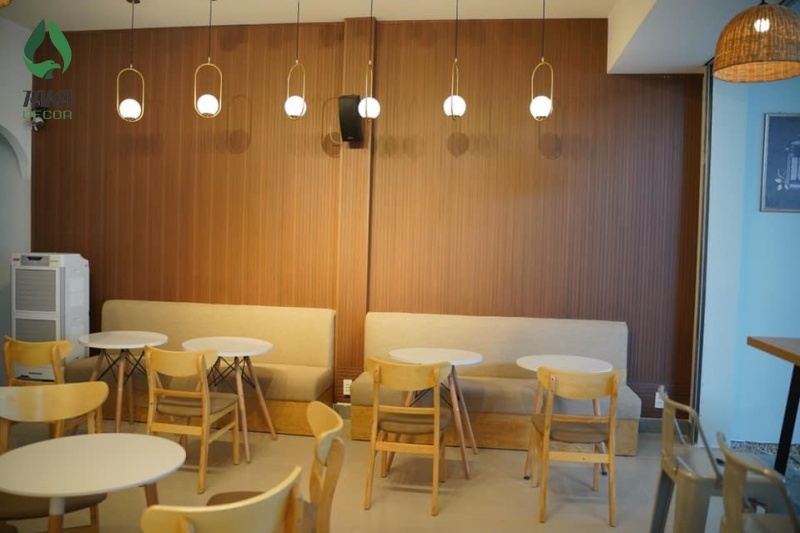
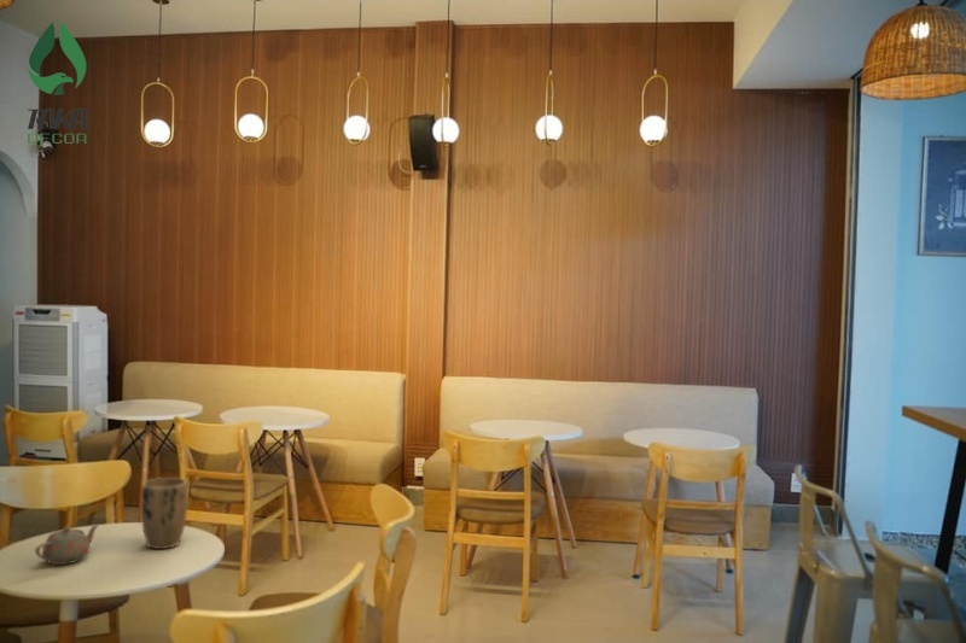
+ plant pot (163, 513)
+ teapot (68, 543)
